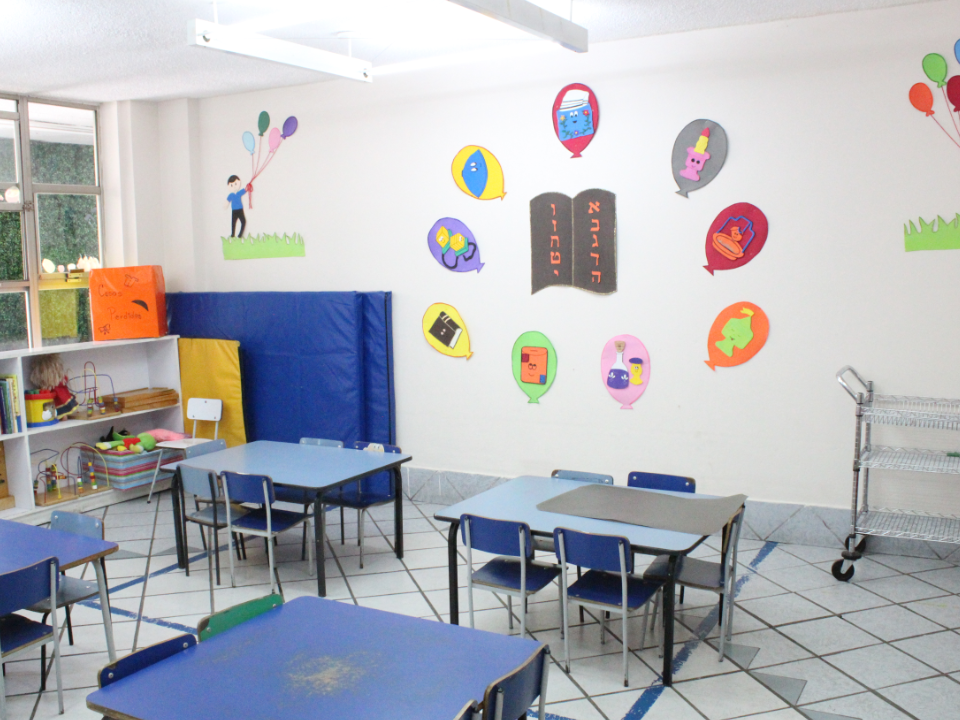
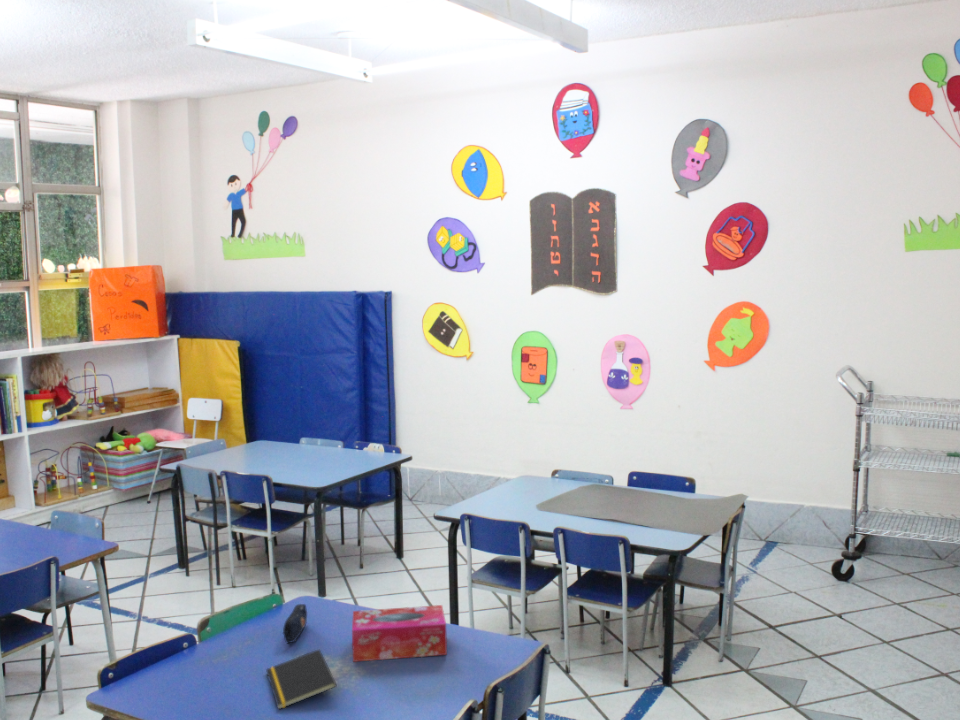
+ tissue box (399, 632)
+ notepad (300, 677)
+ pencil case (295, 623)
